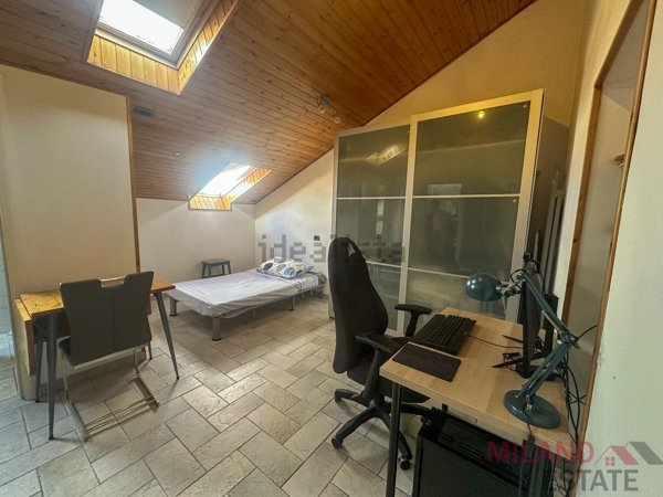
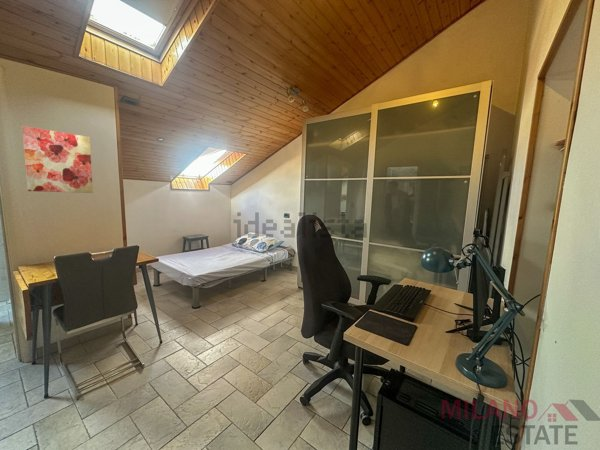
+ wall art (60, 162)
